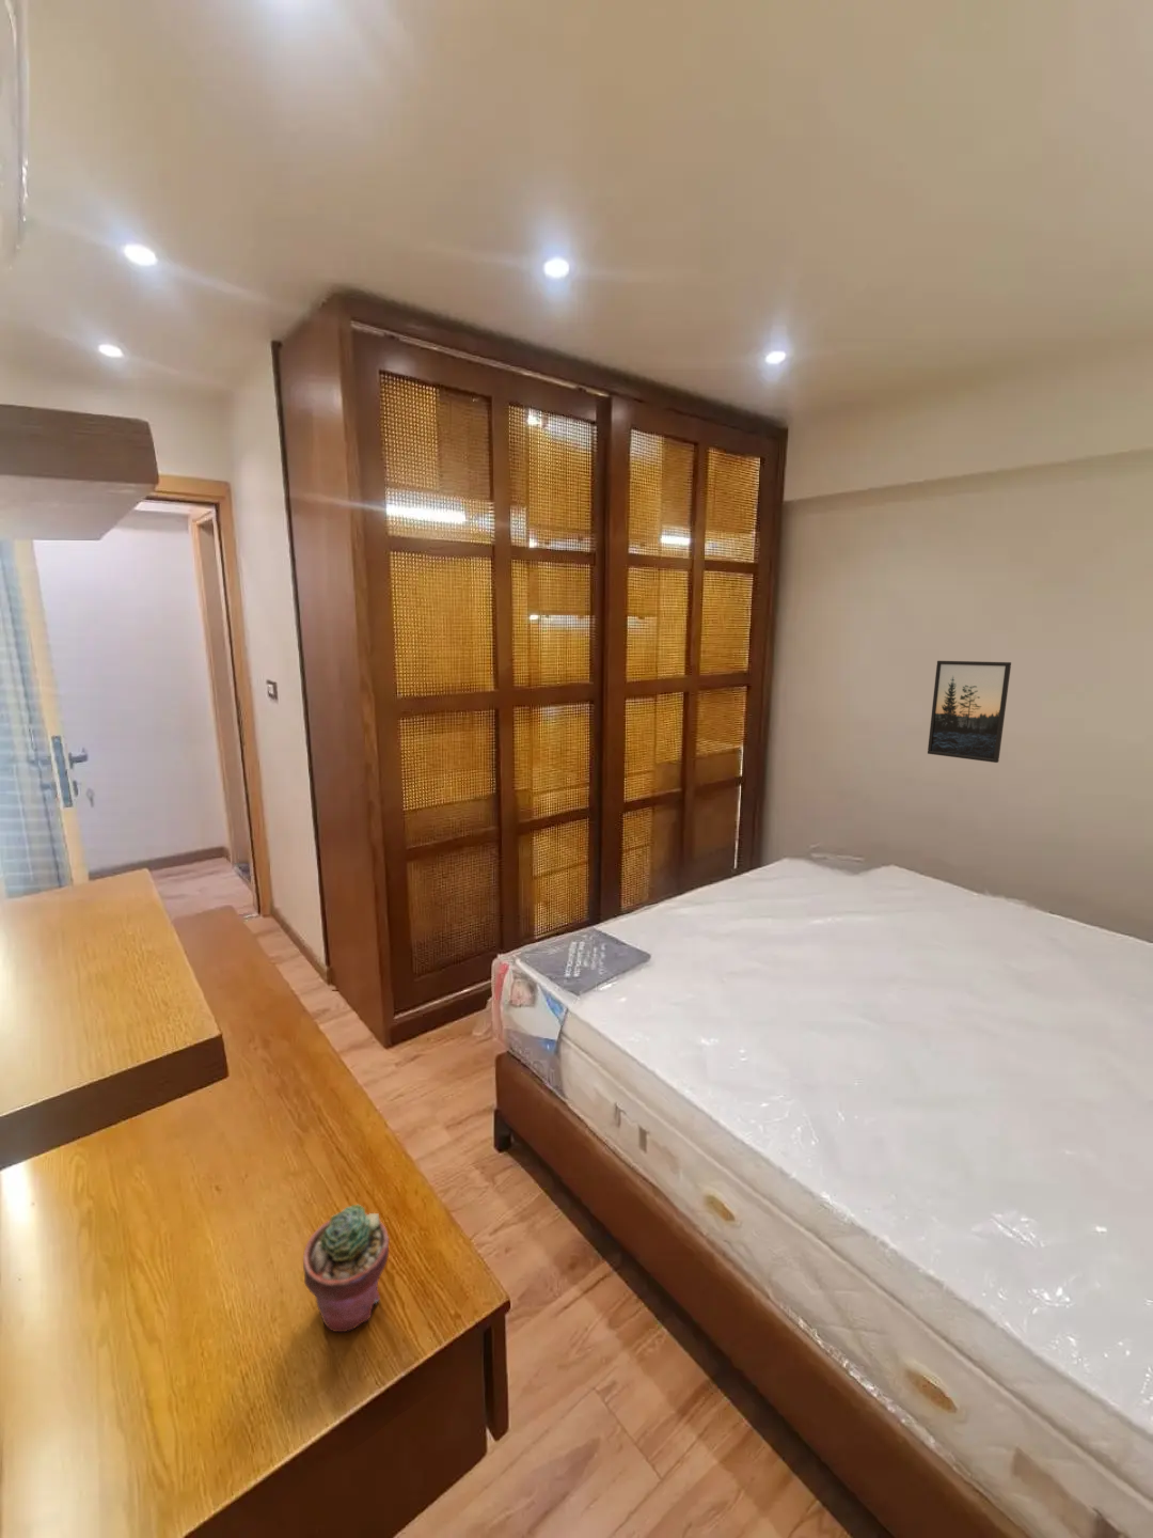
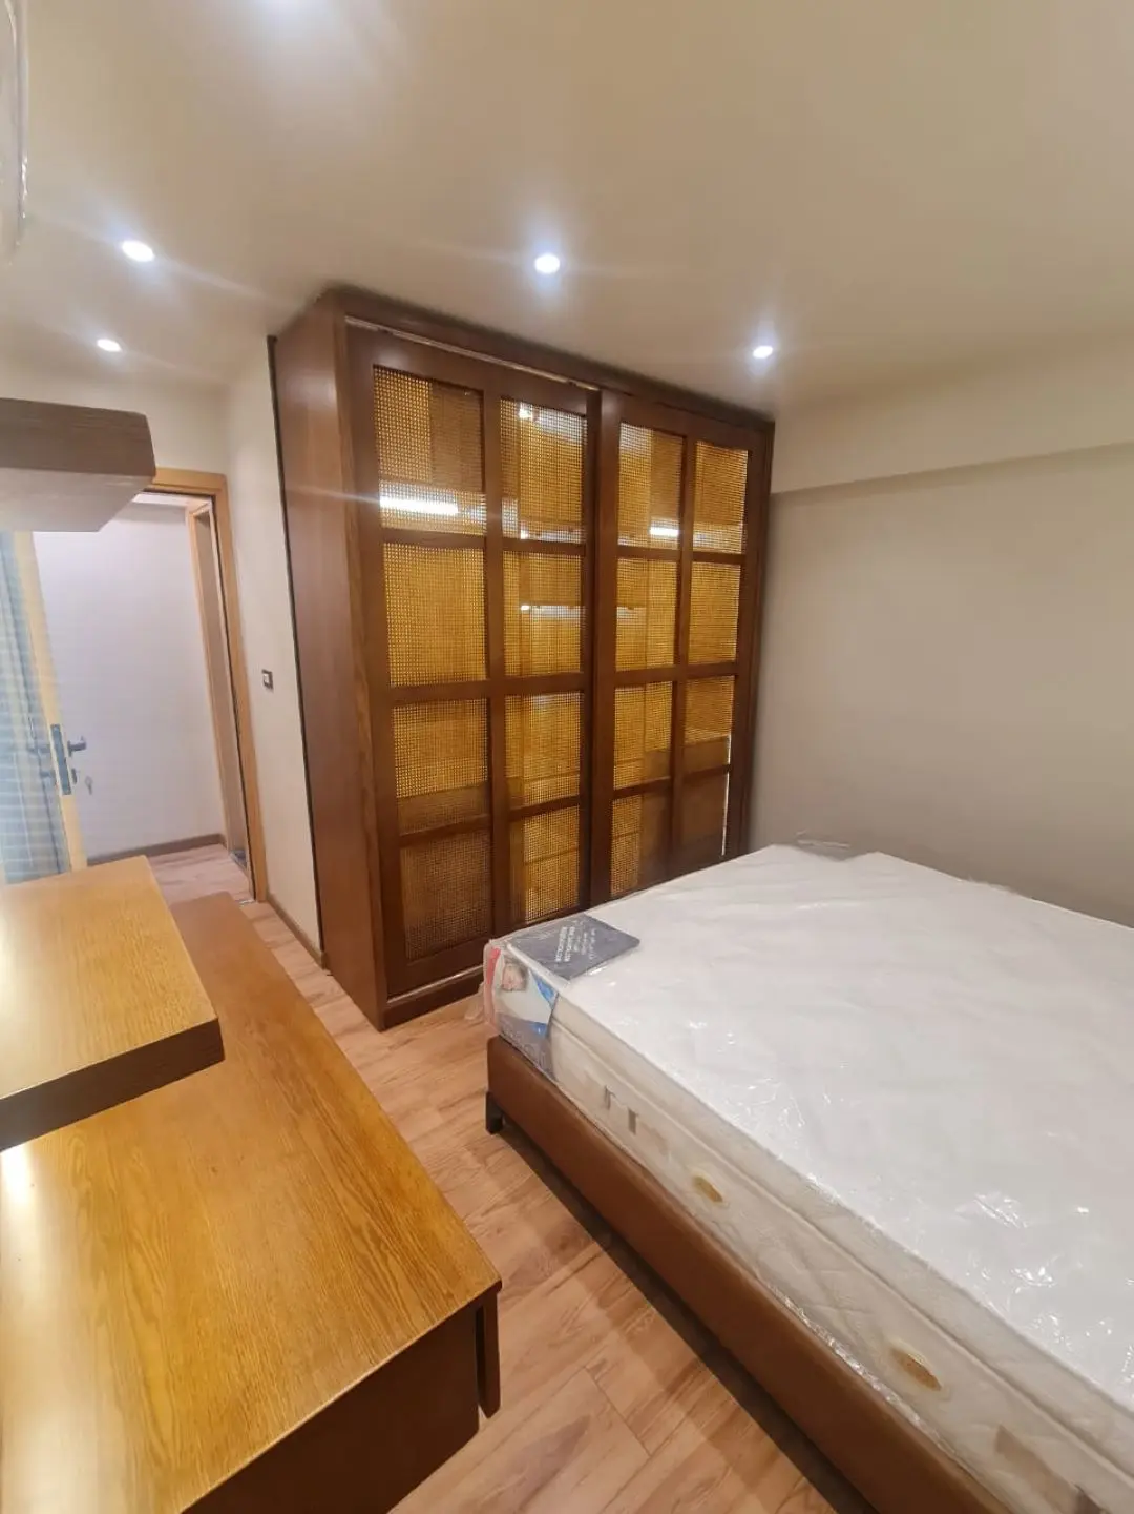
- potted succulent (346, 1263)
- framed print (968, 710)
